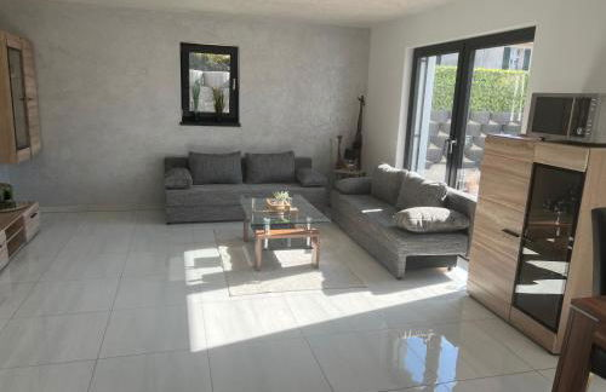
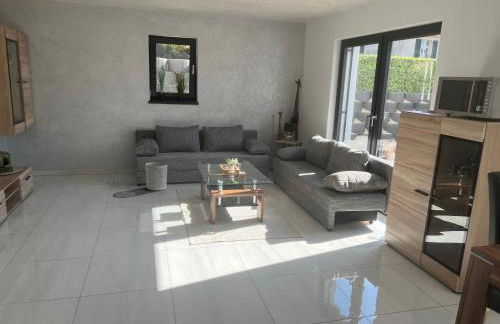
+ waste bin (156, 176)
